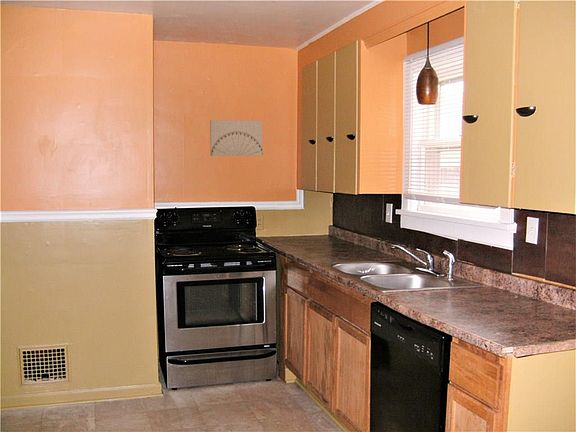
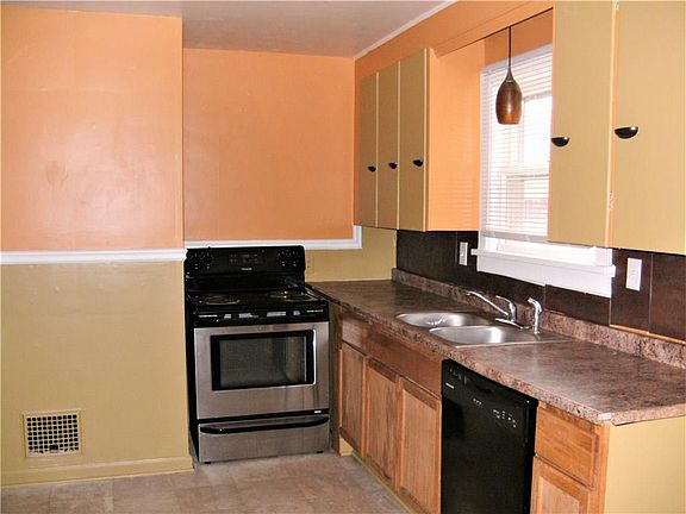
- wall art (236, 138)
